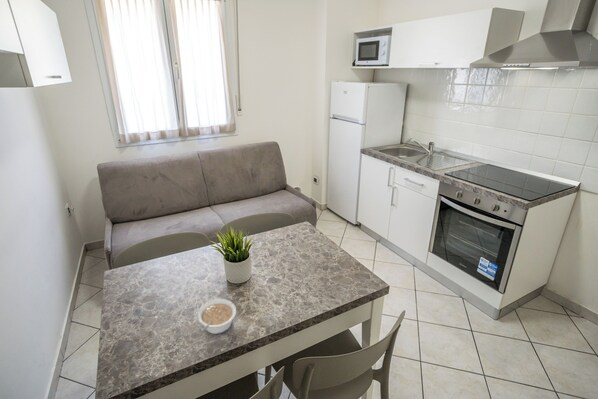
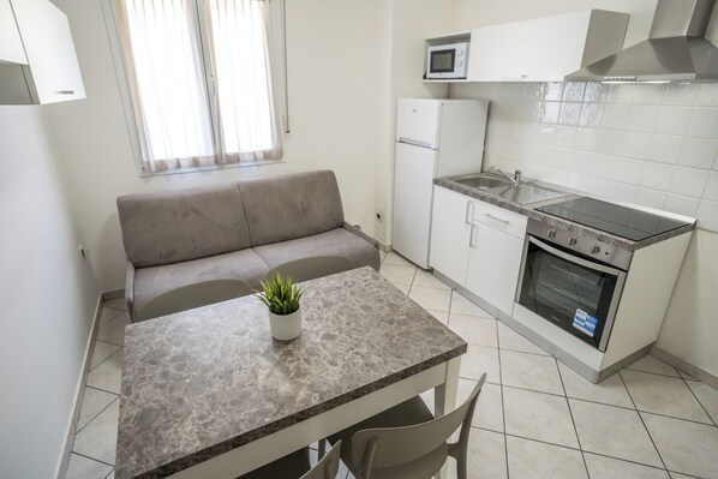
- legume (217, 317)
